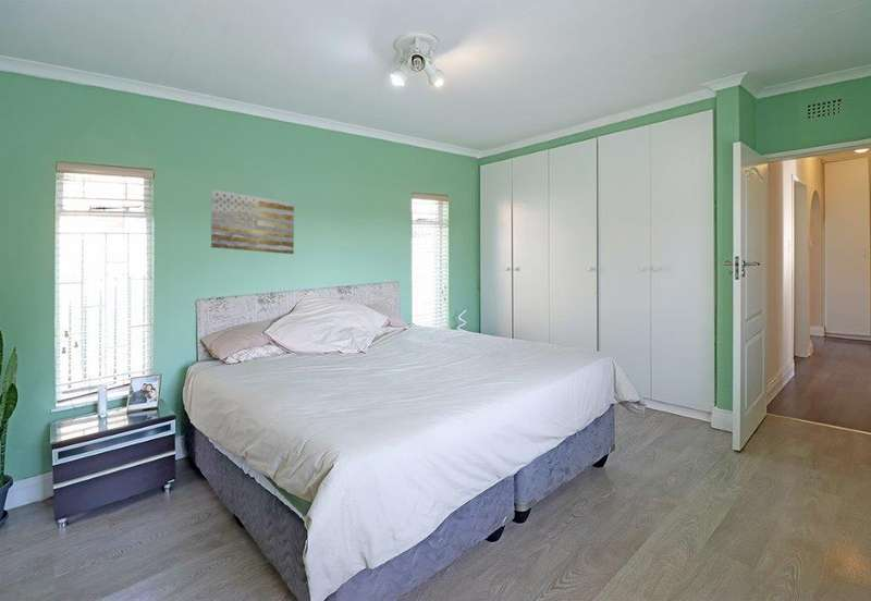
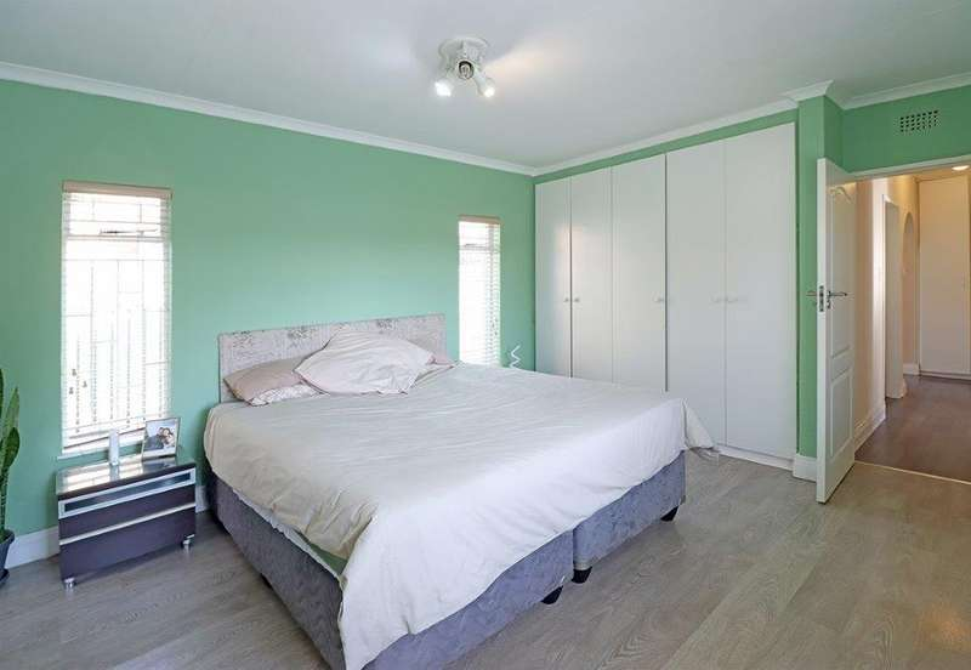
- wall art (255, 223)
